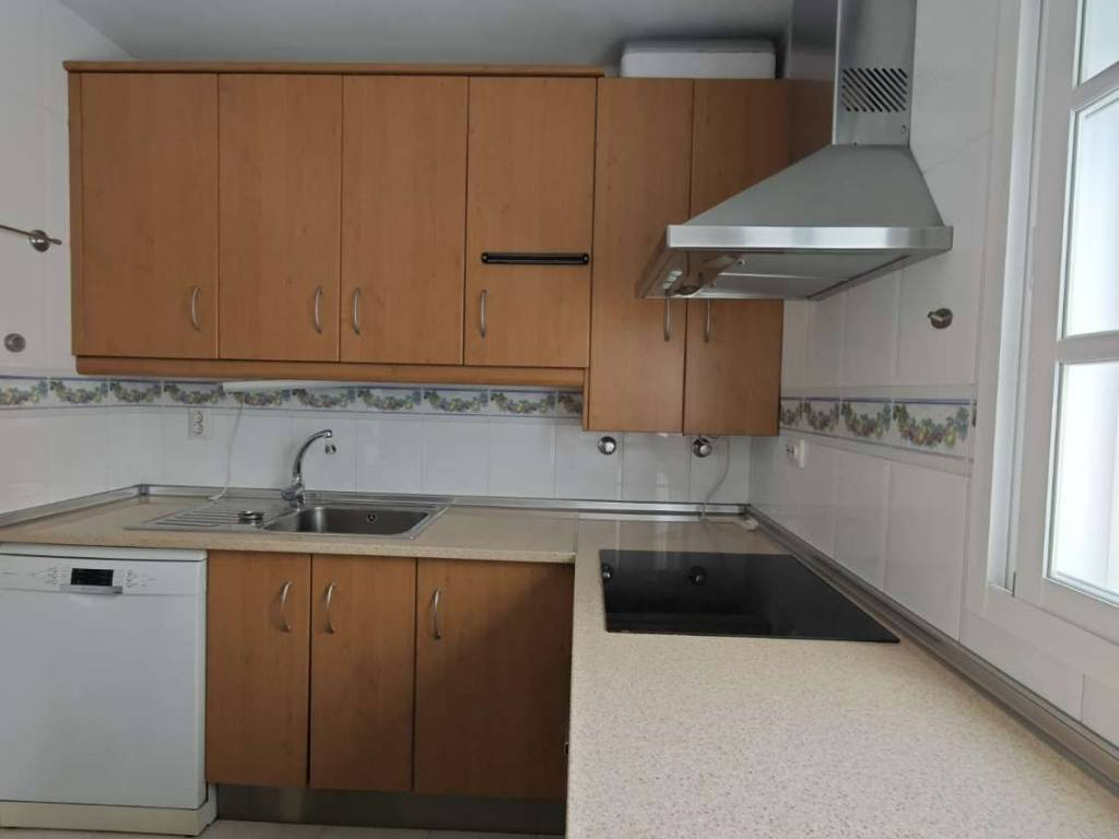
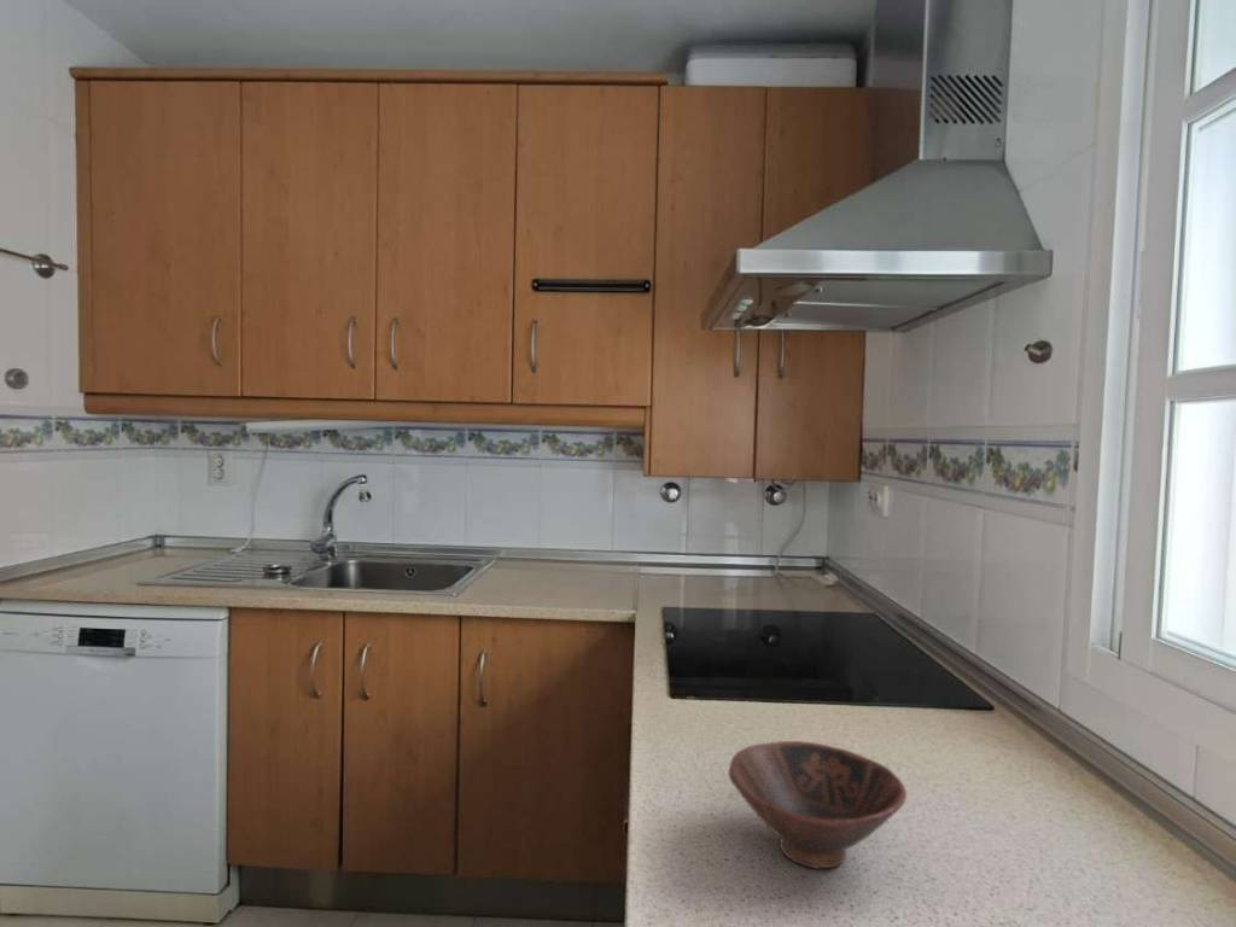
+ bowl (812, 814)
